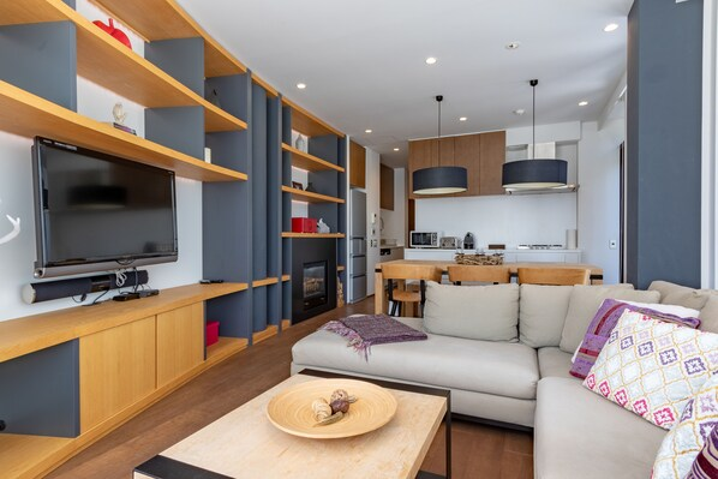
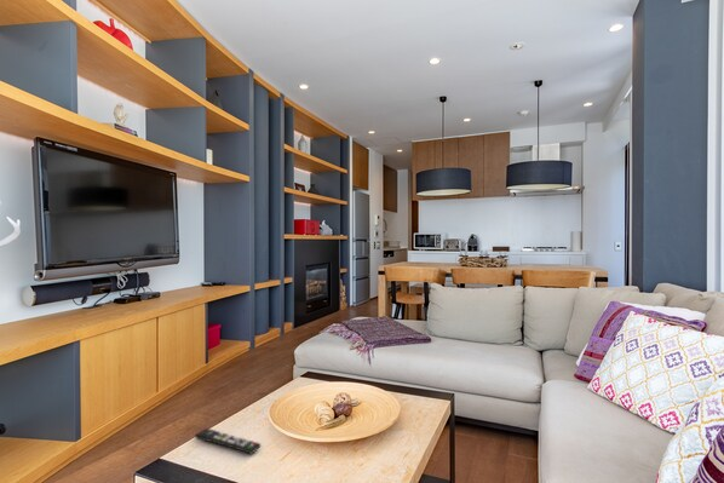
+ remote control (226, 439)
